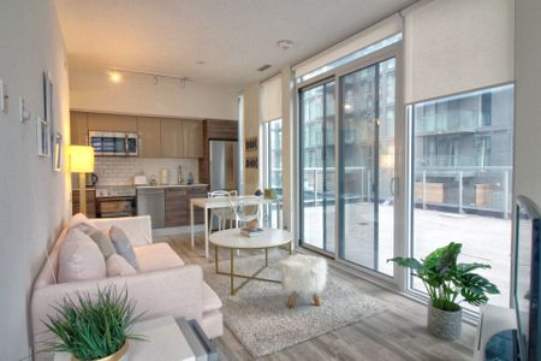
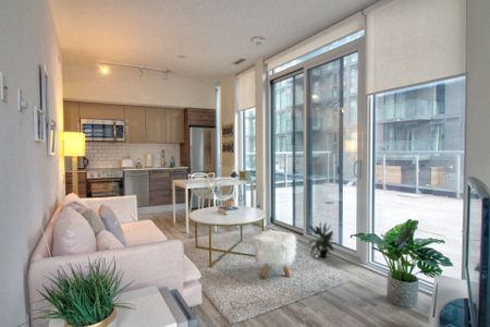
+ potted plant (322, 240)
